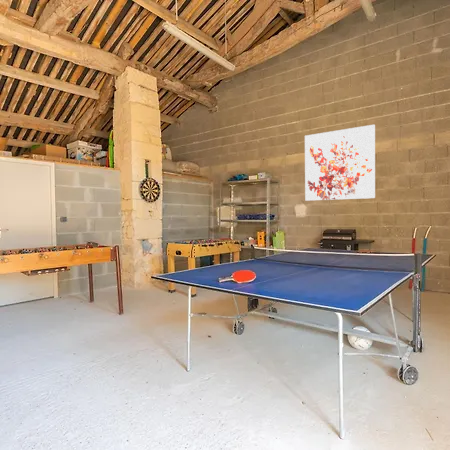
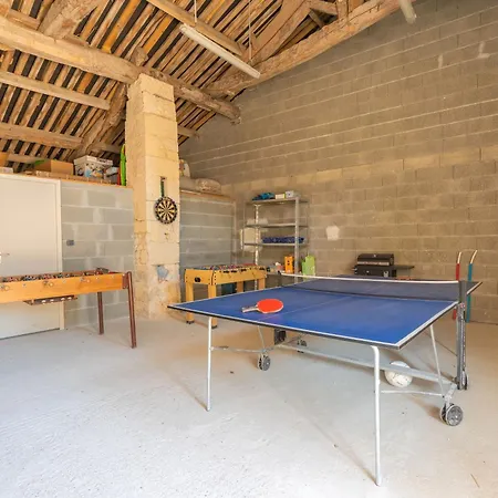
- wall art (338, 165)
